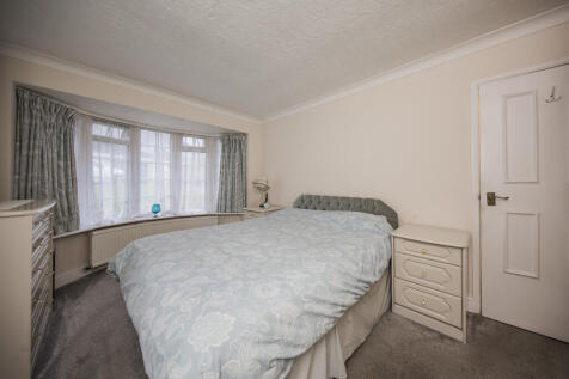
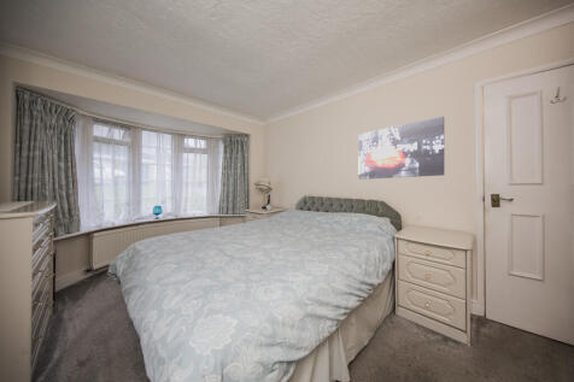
+ wall art (396, 152)
